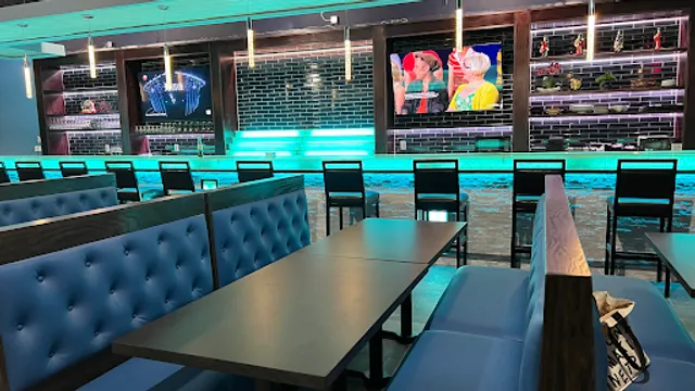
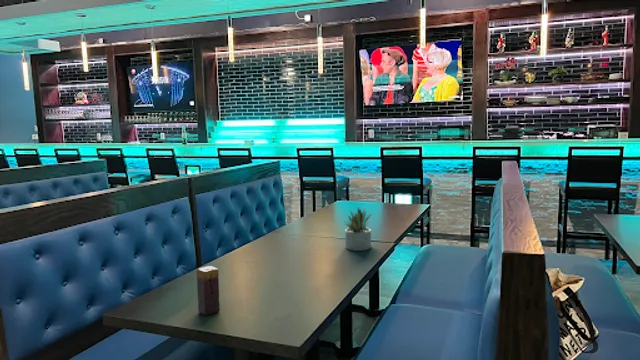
+ succulent plant (358, 226)
+ candle (208, 289)
